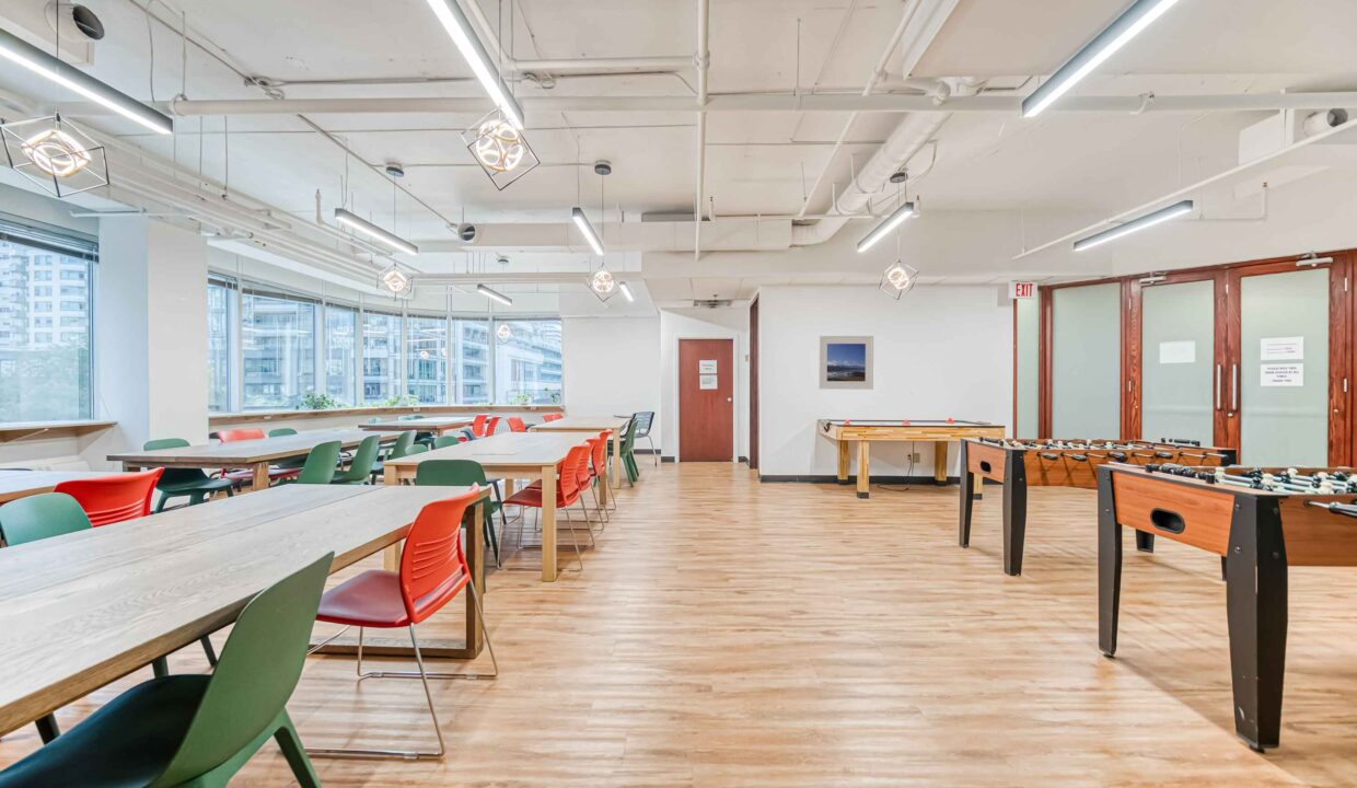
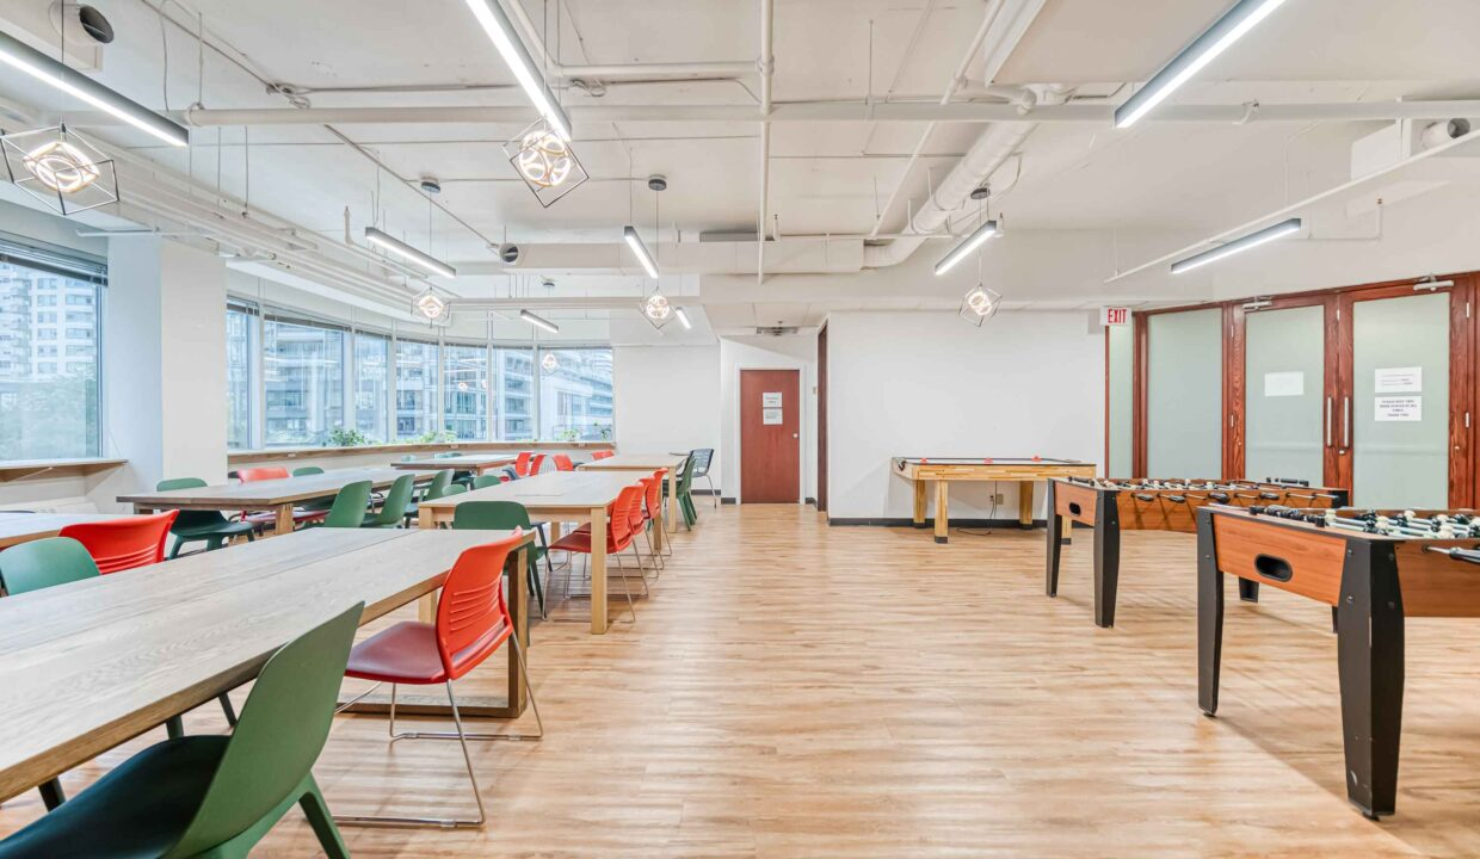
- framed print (846, 362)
